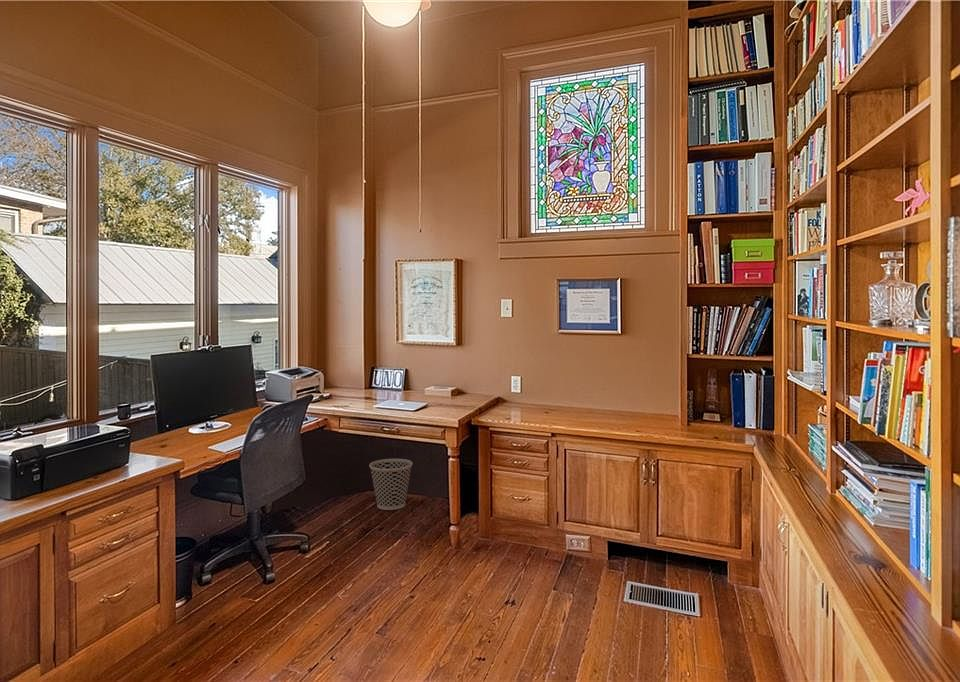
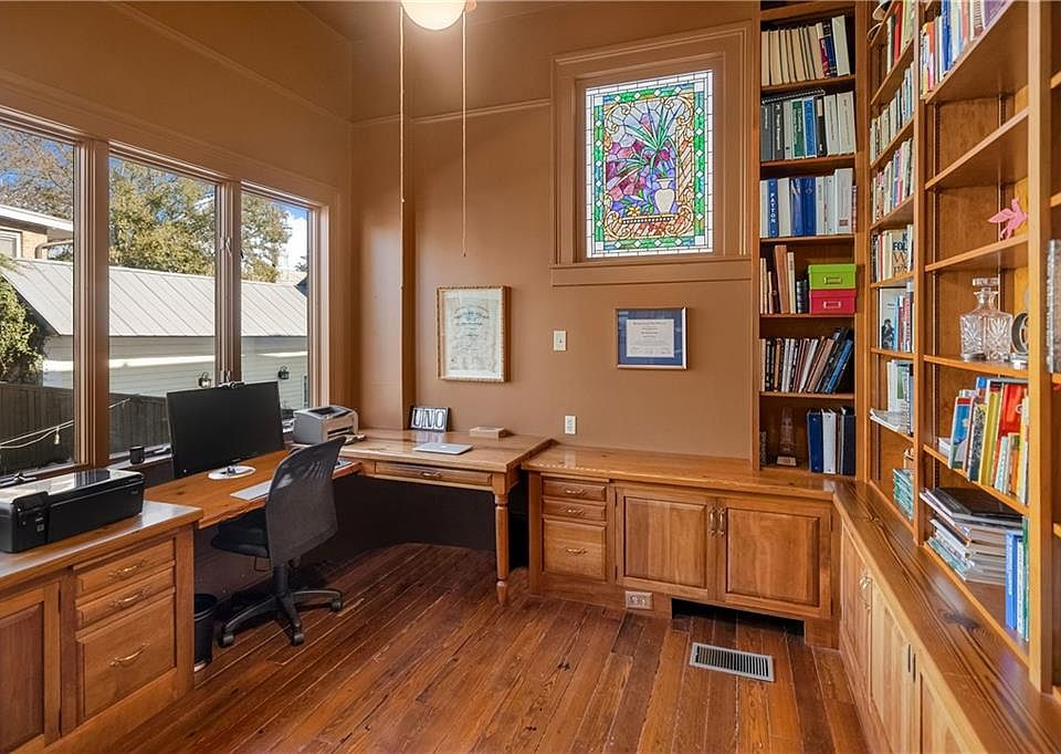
- wastebasket (391, 484)
